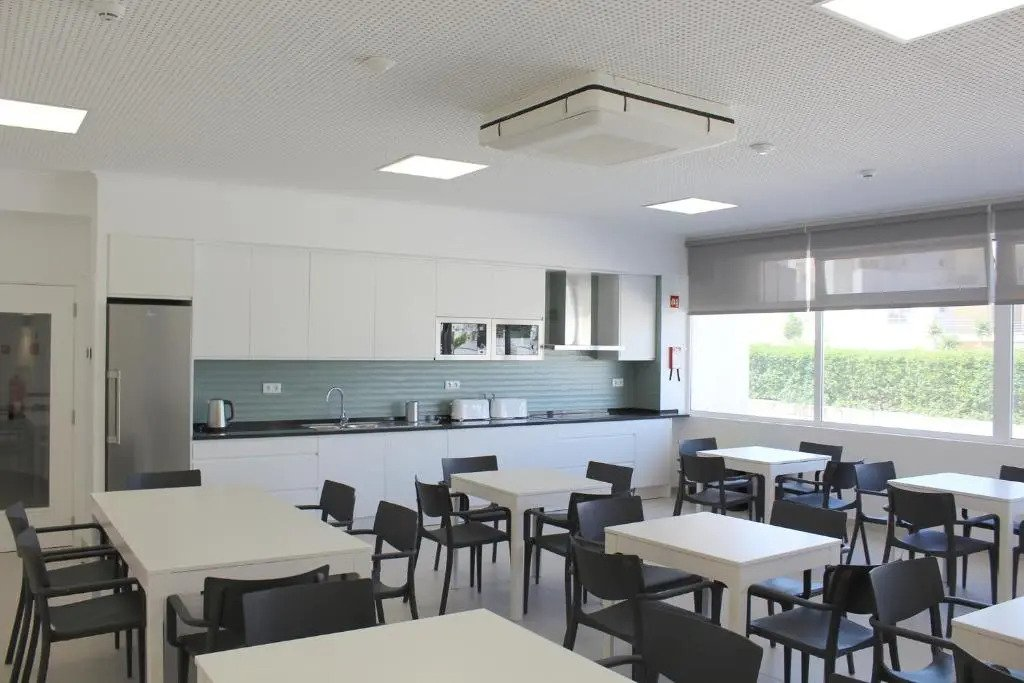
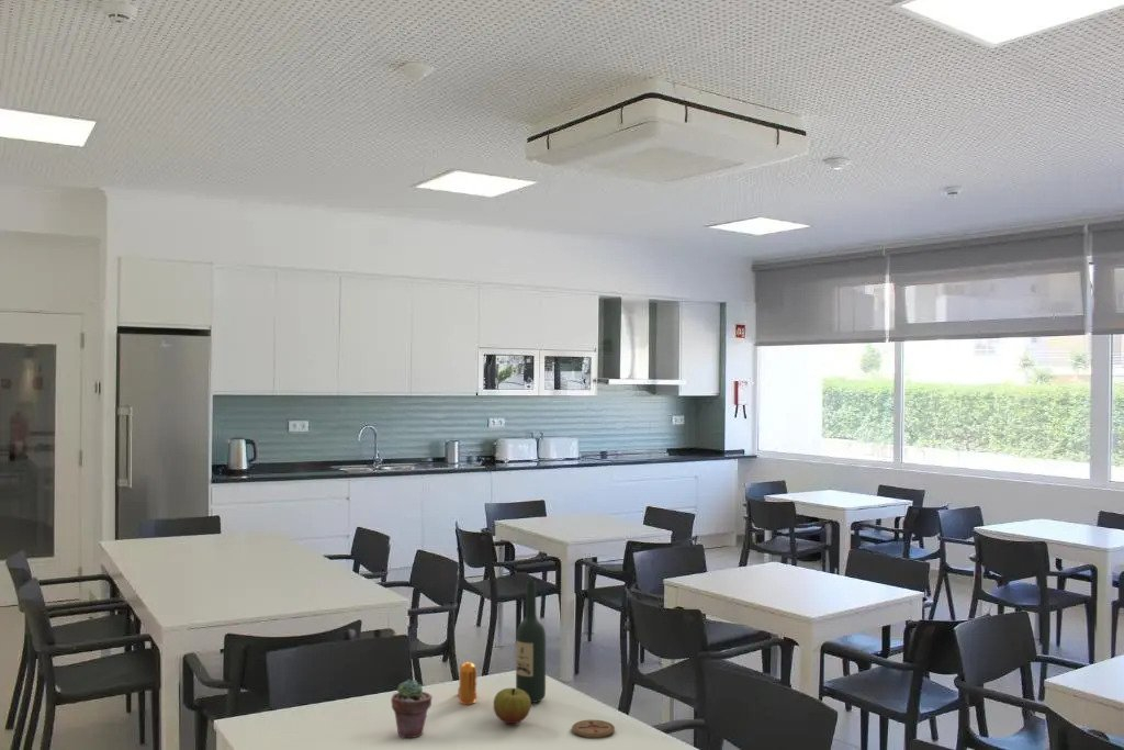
+ apple (512, 705)
+ pepper shaker (467, 678)
+ potted succulent (411, 706)
+ wine bottle (530, 640)
+ coaster (593, 728)
